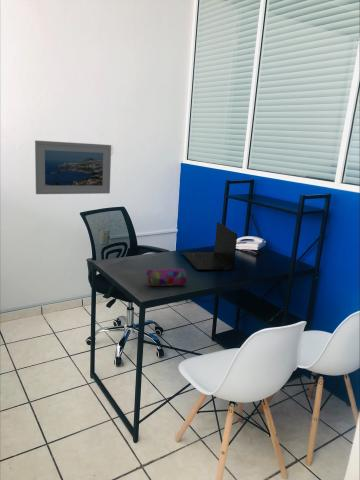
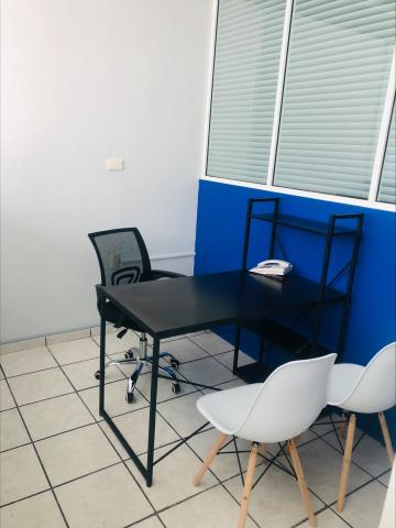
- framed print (74, 168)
- pencil case (166, 277)
- laptop (214, 247)
